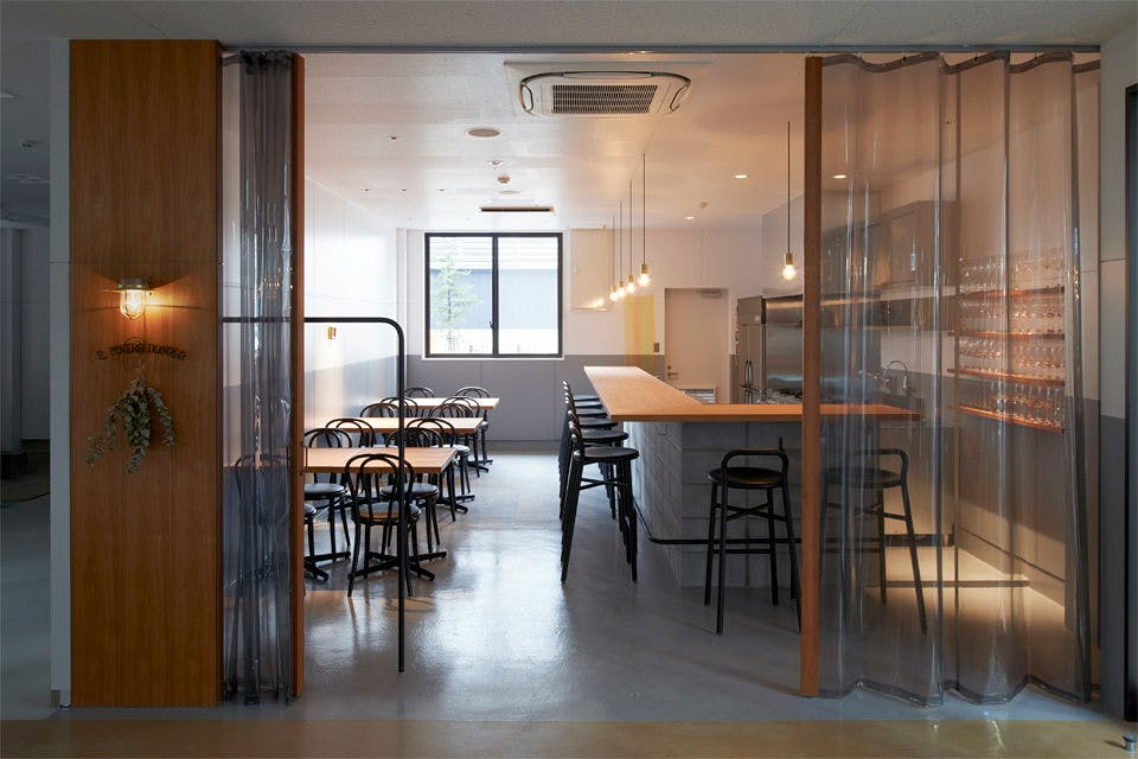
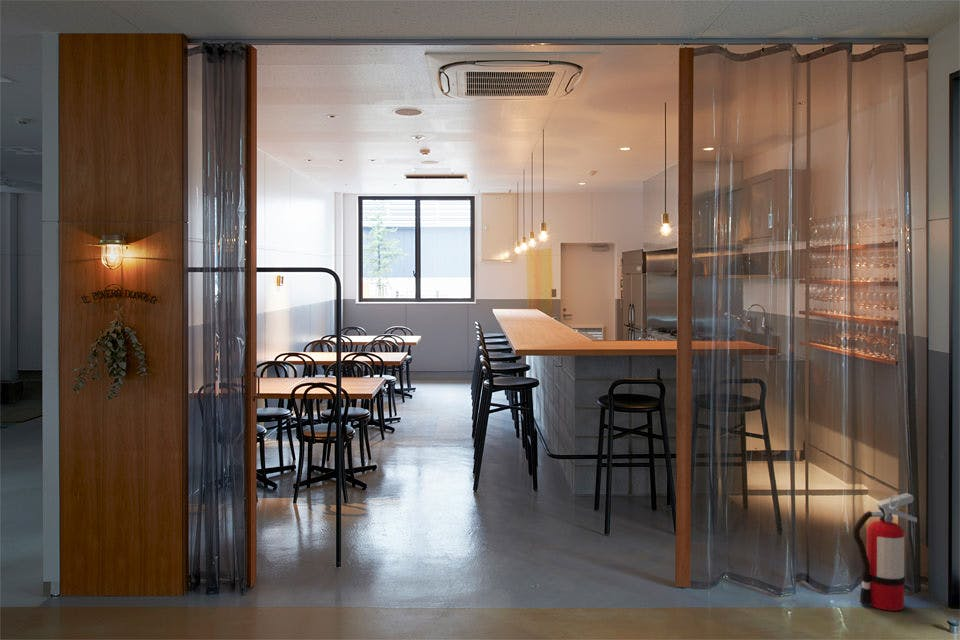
+ fire extinguisher (885, 548)
